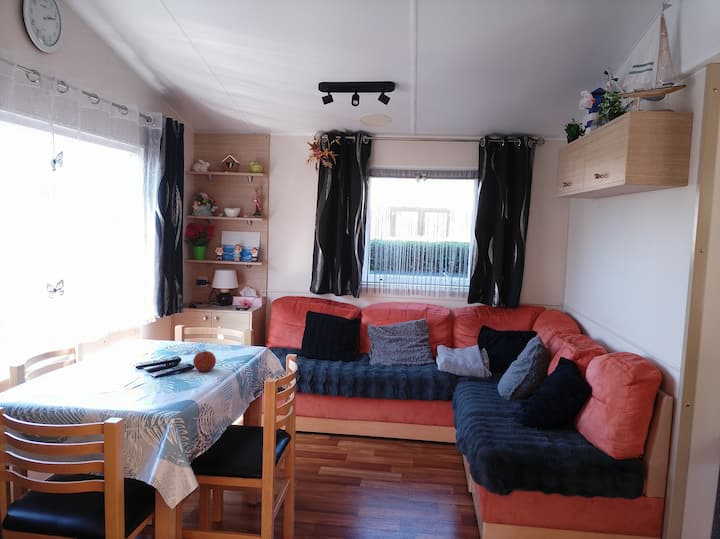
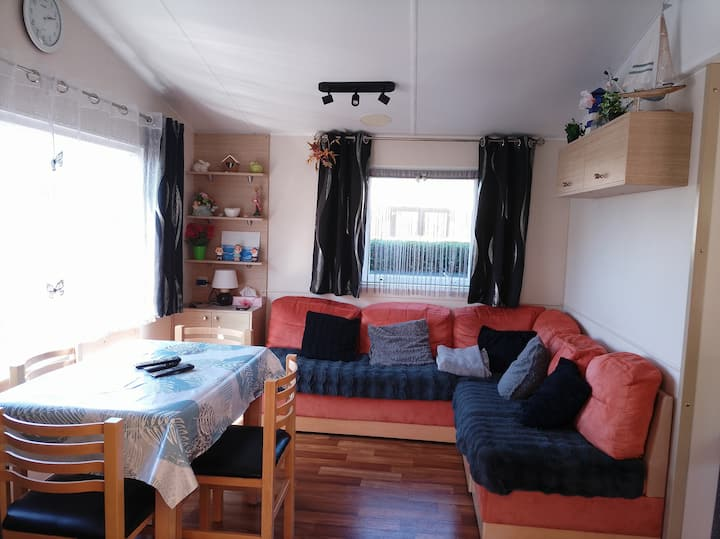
- fruit (204, 359)
